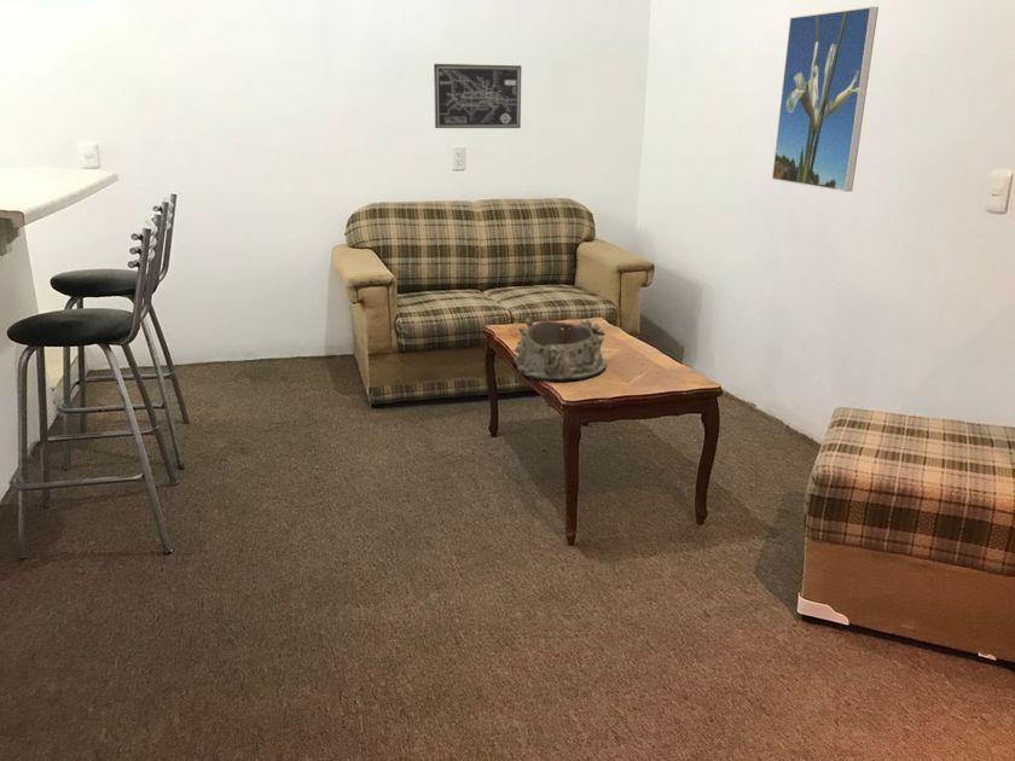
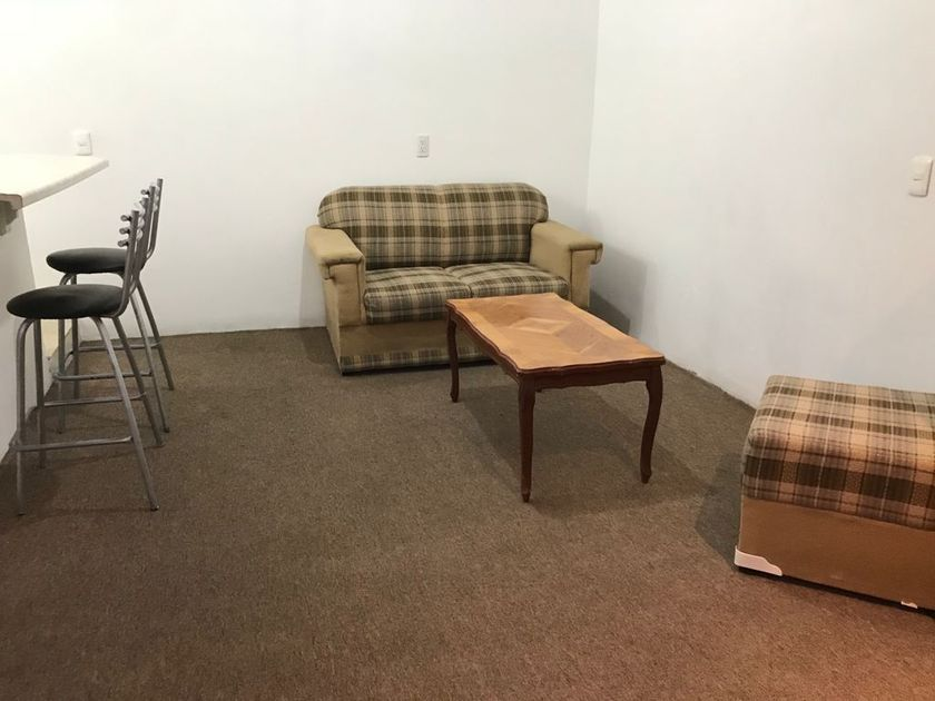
- wall art (477, 97)
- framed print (819, 101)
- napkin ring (561, 345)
